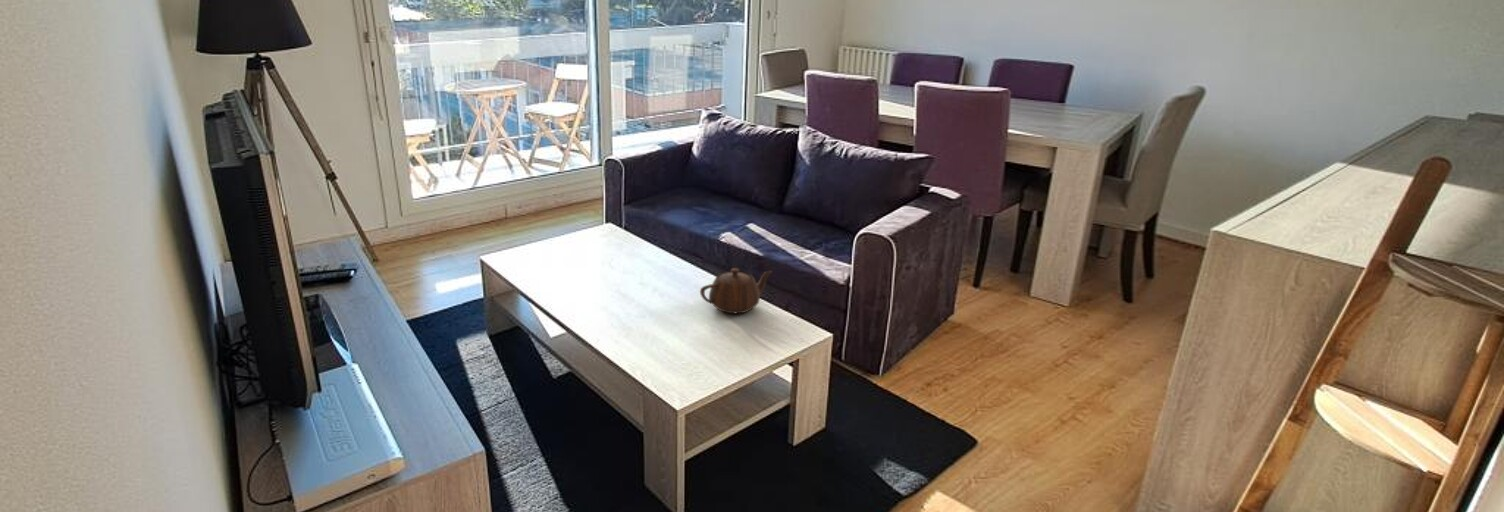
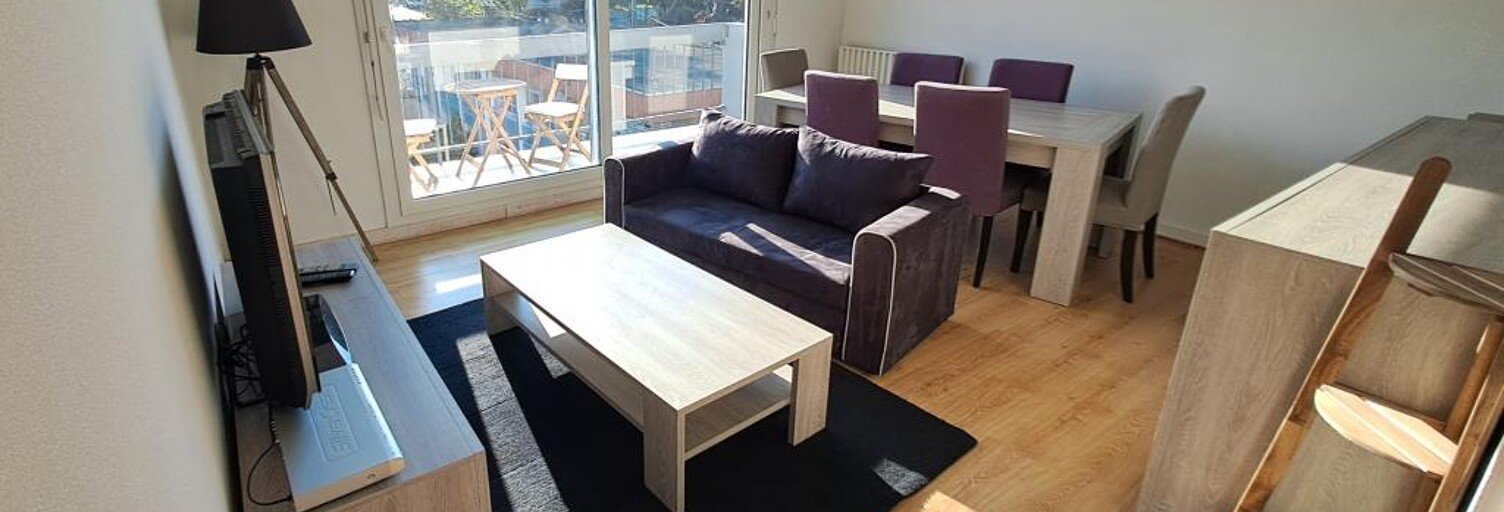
- teapot (737, 288)
